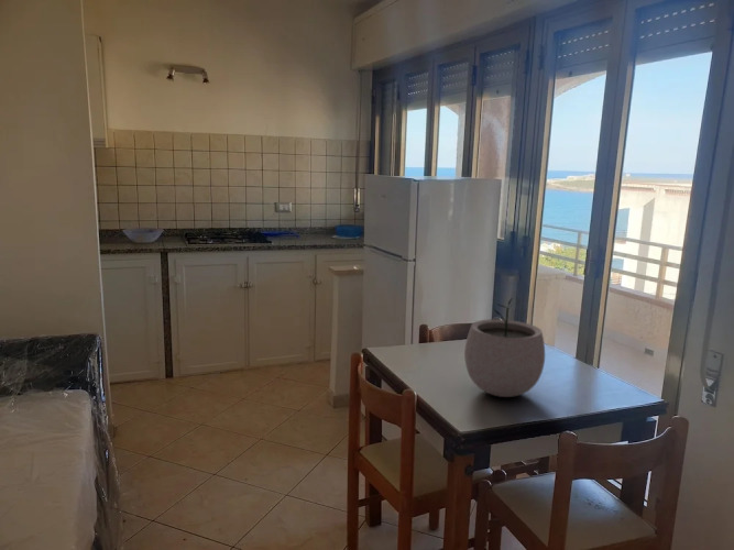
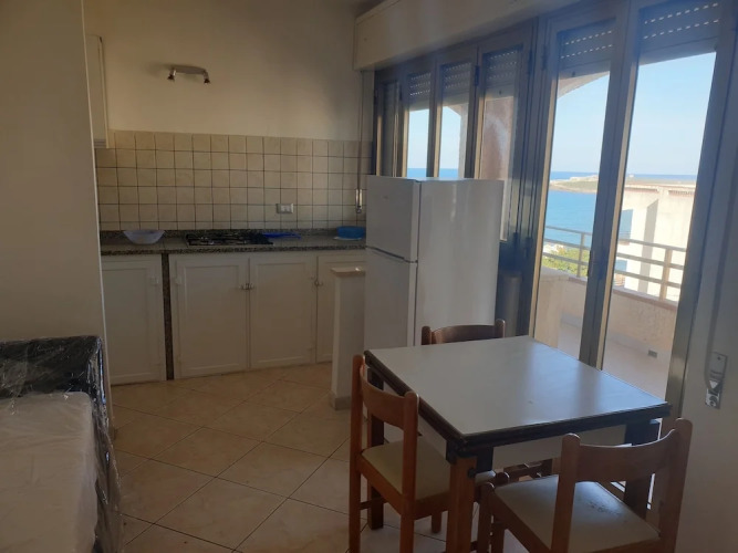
- plant pot (504, 345)
